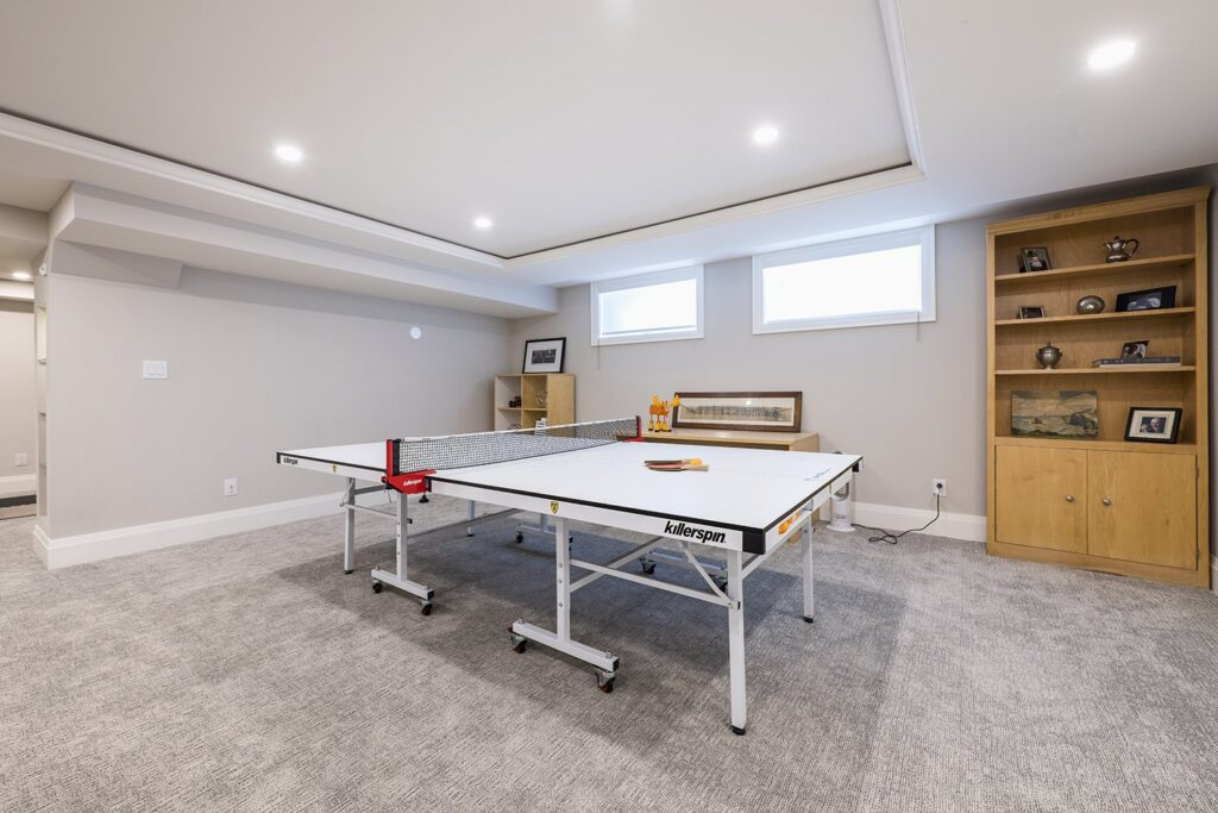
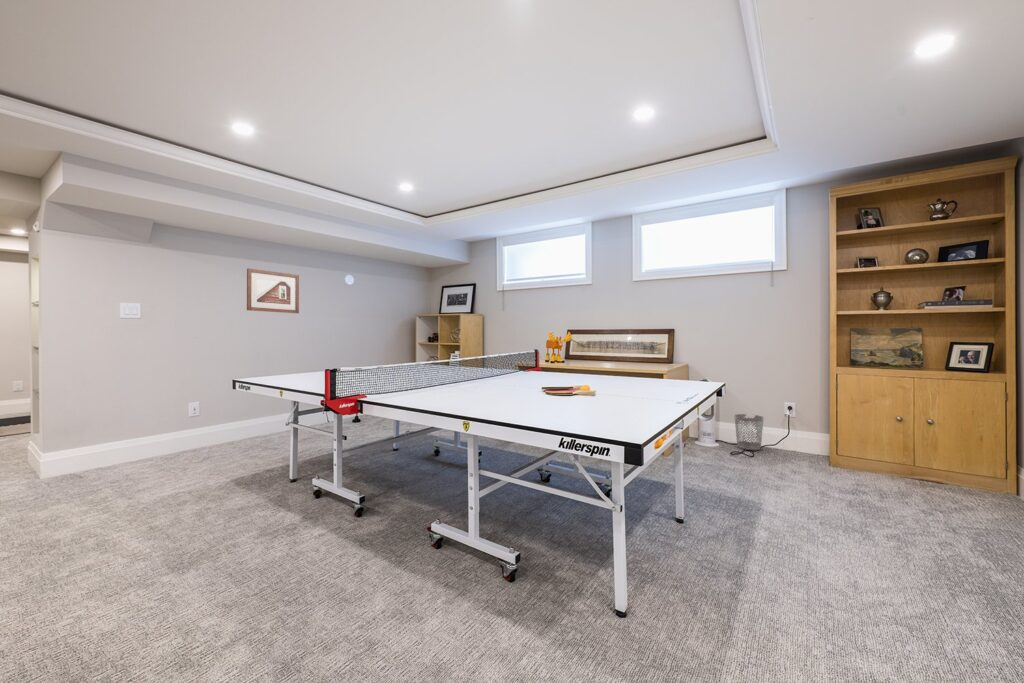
+ picture frame (274, 291)
+ wastebasket (748, 431)
